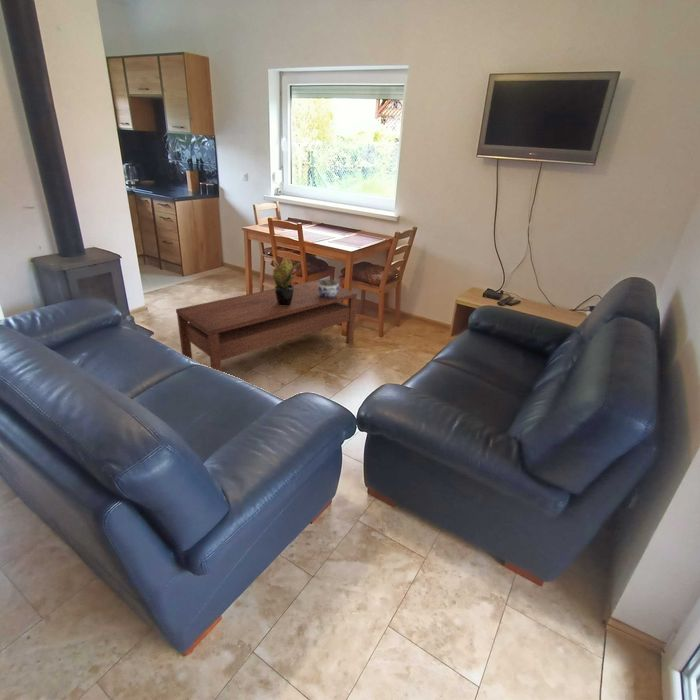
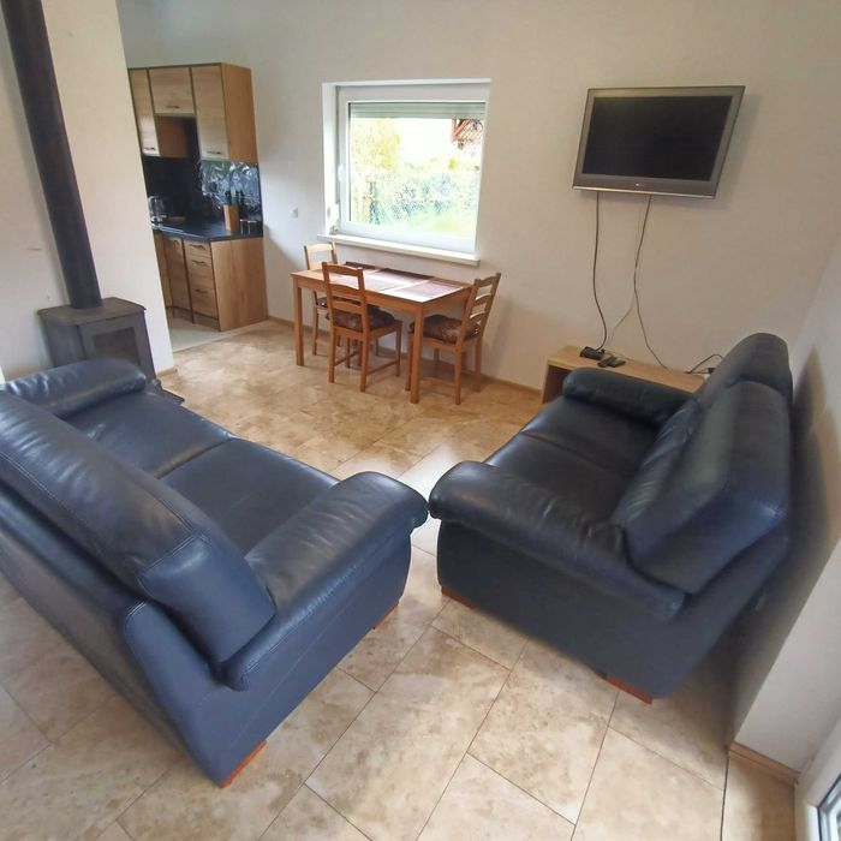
- jar (328, 288)
- coffee table (274, 327)
- potted plant (284, 278)
